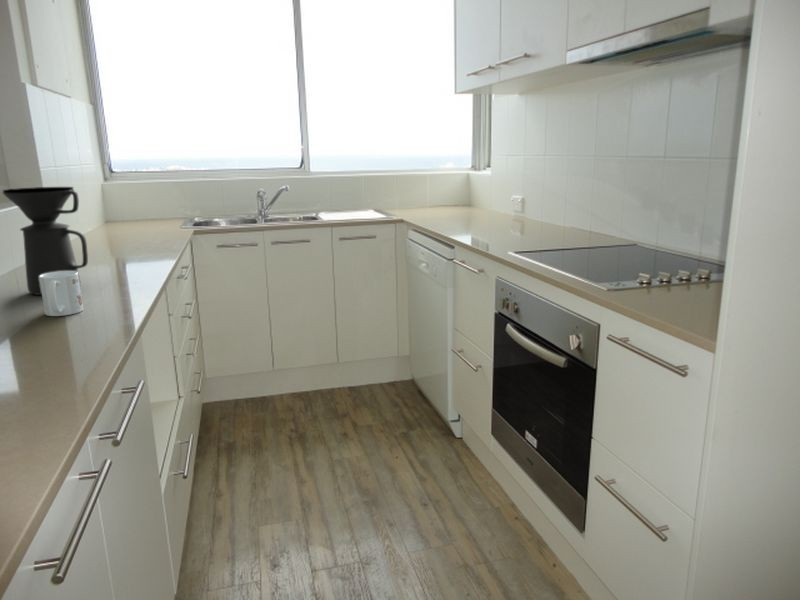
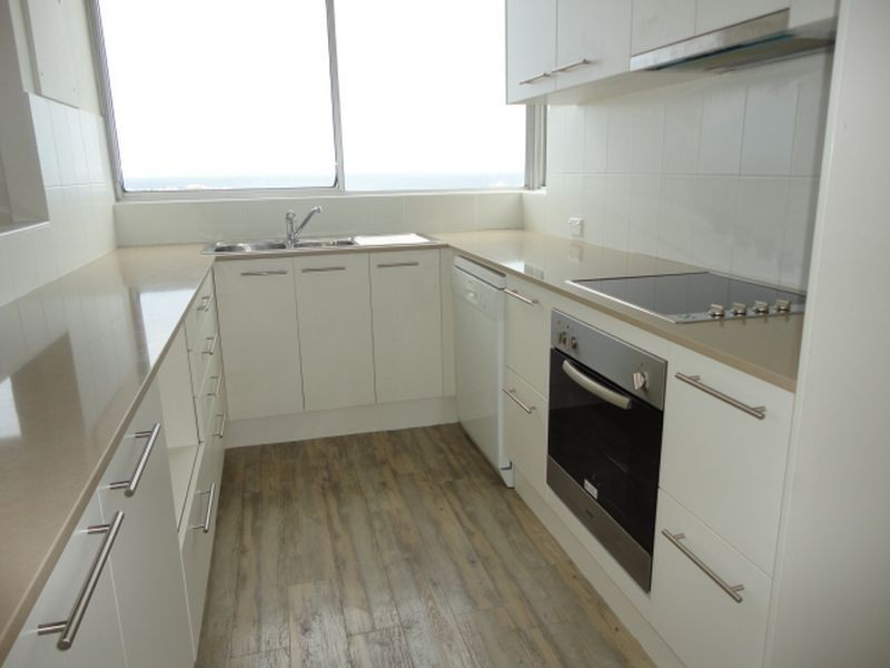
- mug (59, 294)
- coffee maker (47, 240)
